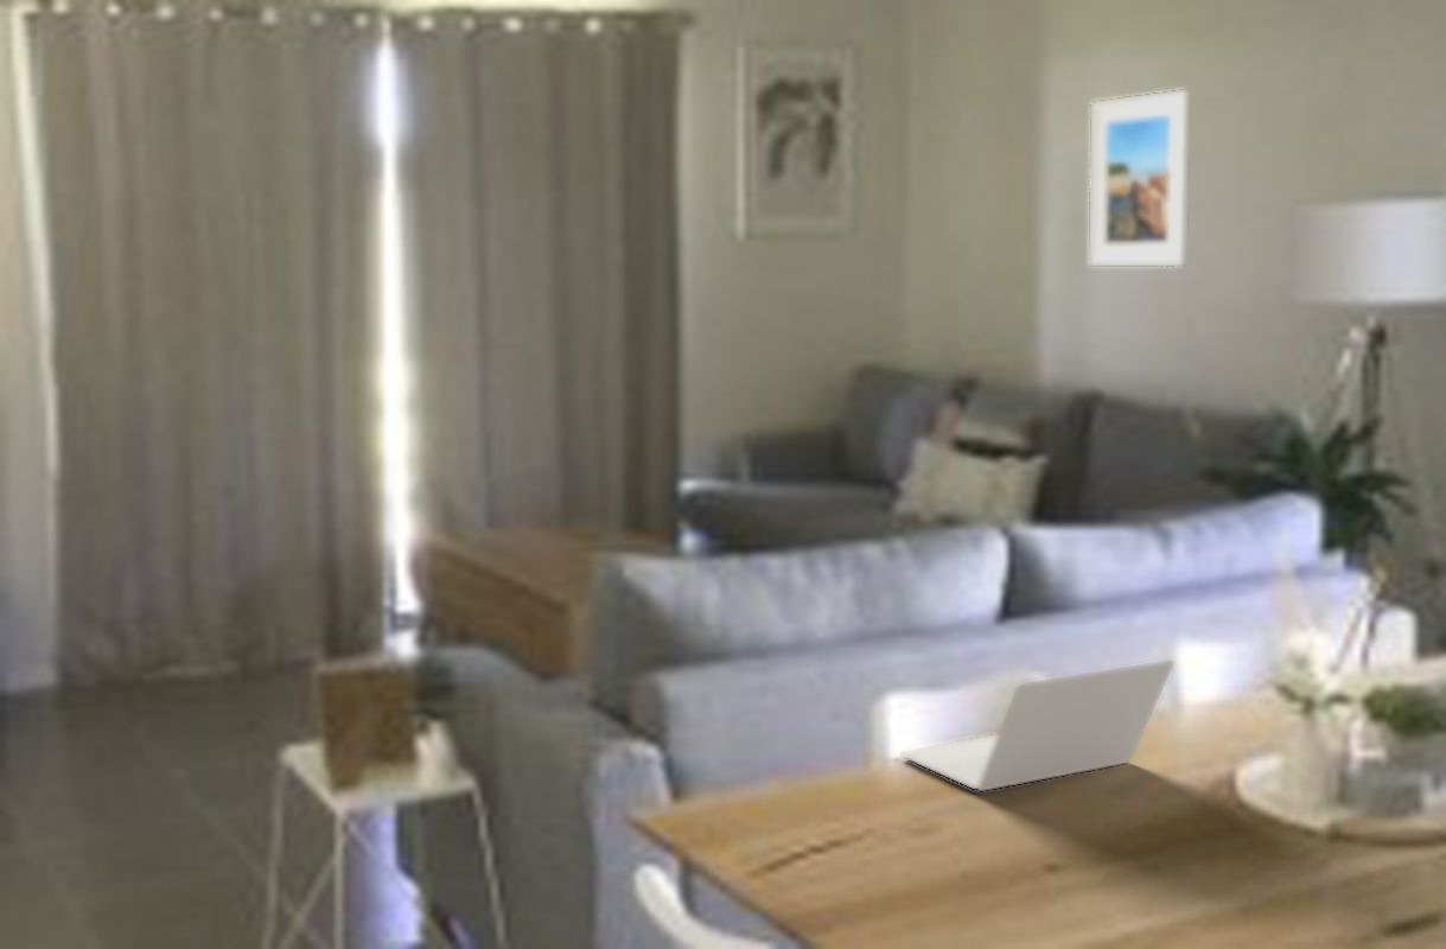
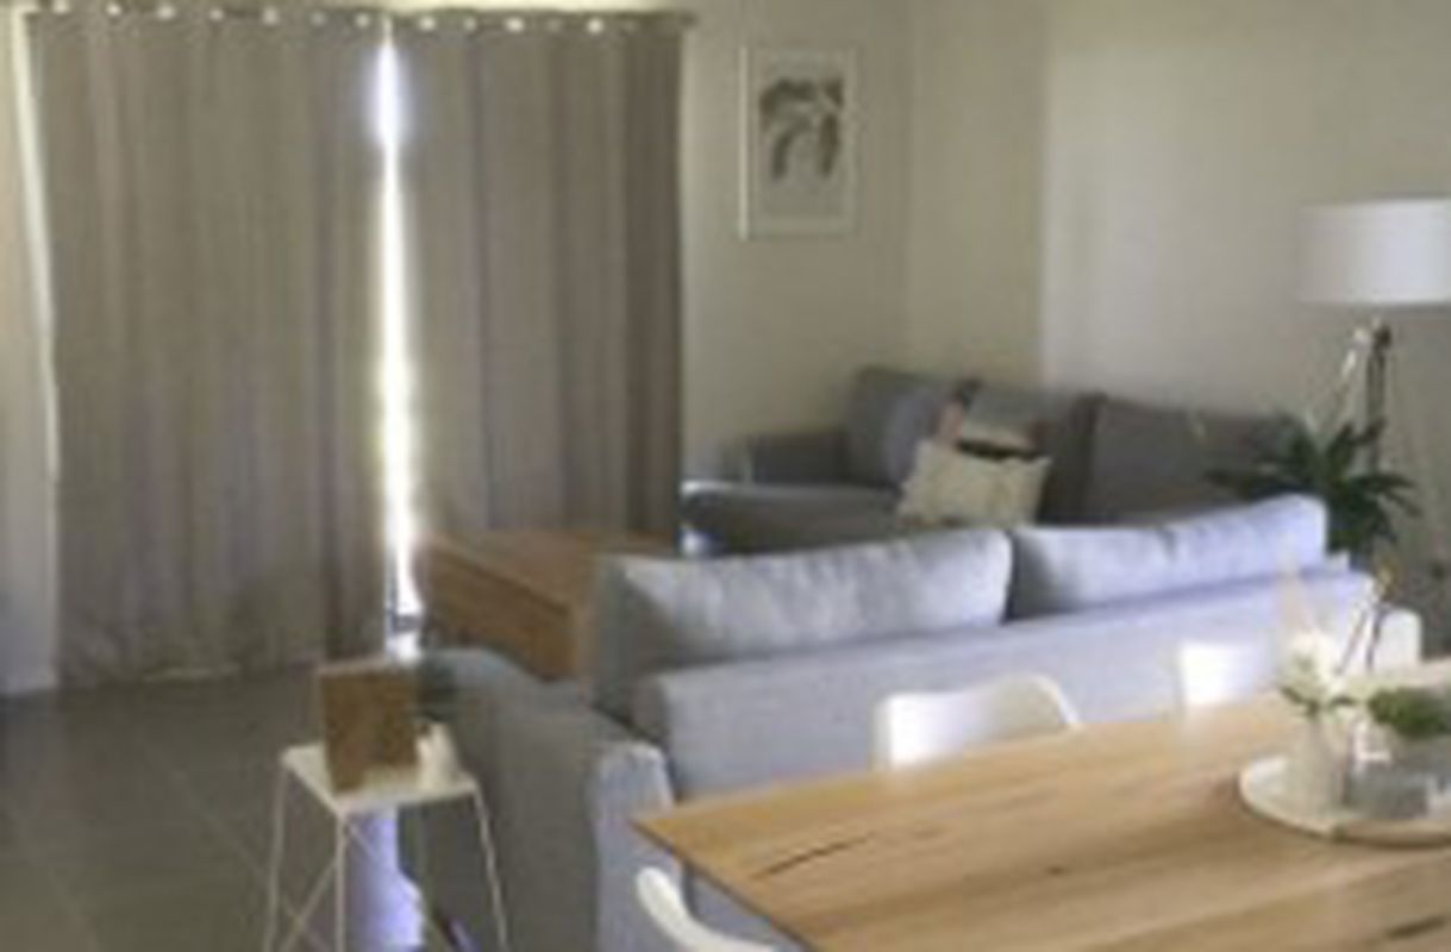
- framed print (1138, 180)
- laptop (1033, 702)
